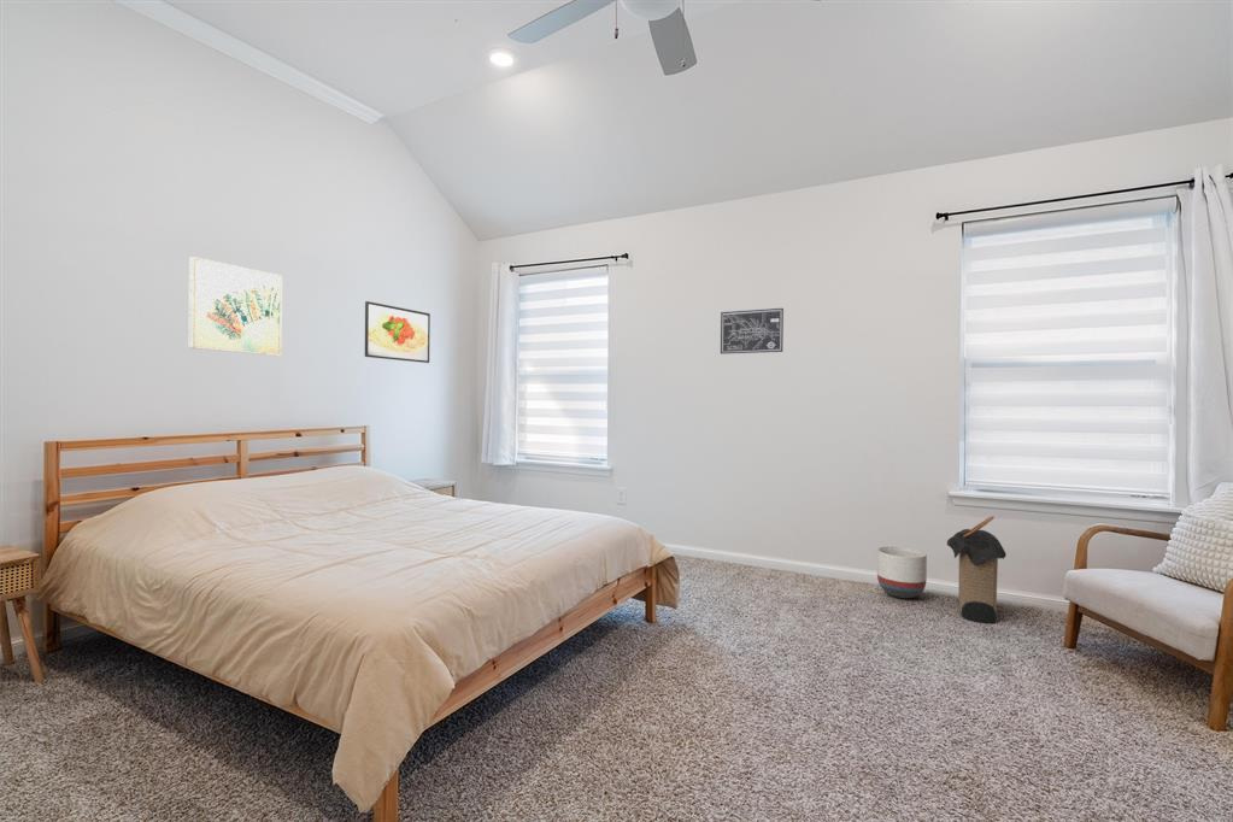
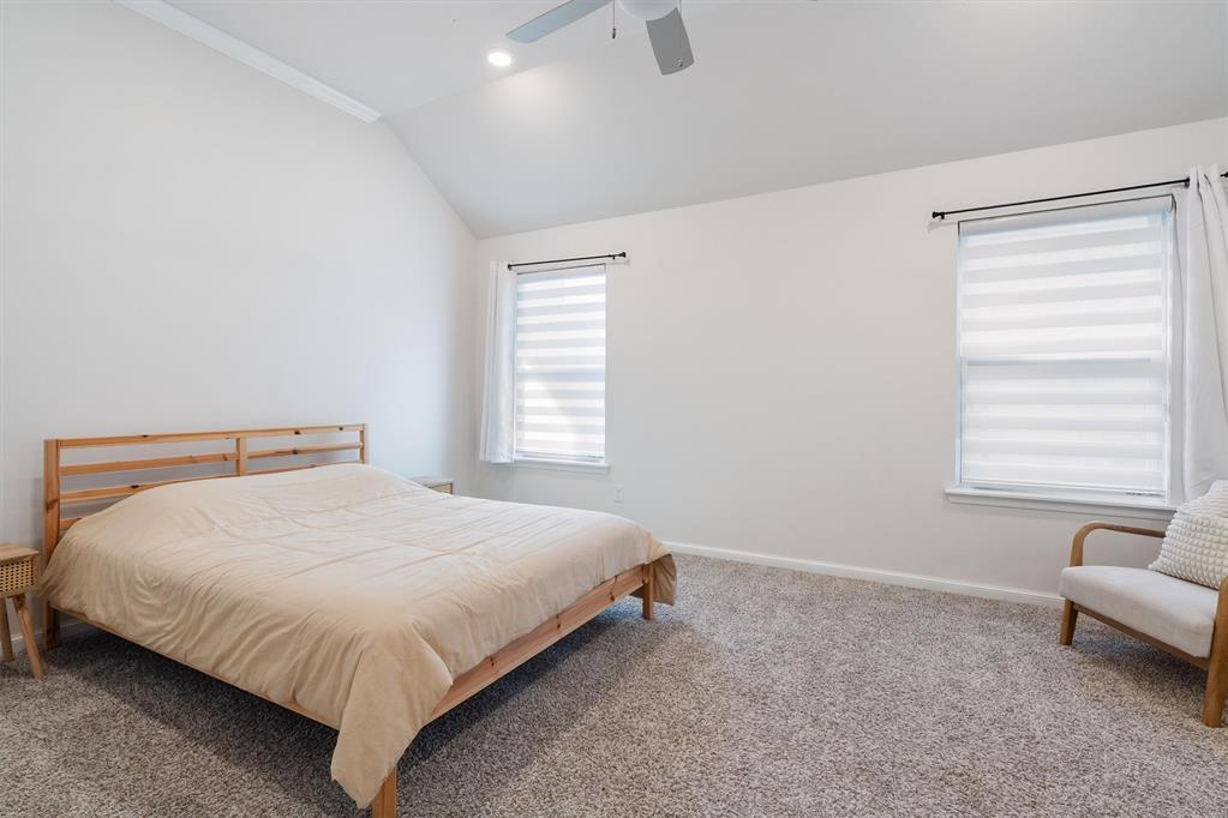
- wall art (751, 331)
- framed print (399, 334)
- laundry hamper (975, 562)
- planter (900, 574)
- wall art (237, 309)
